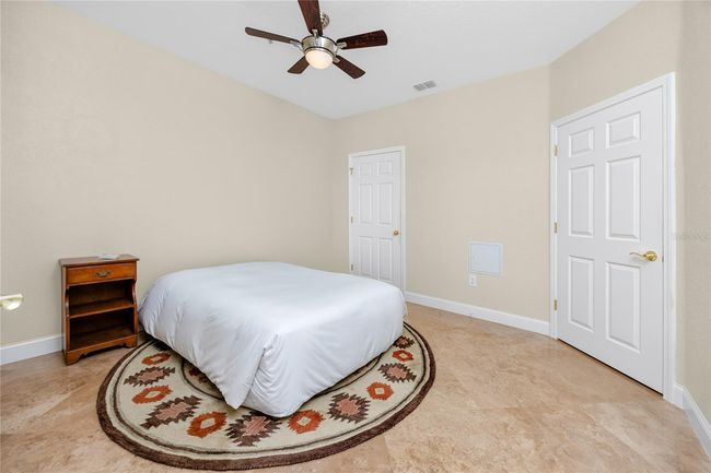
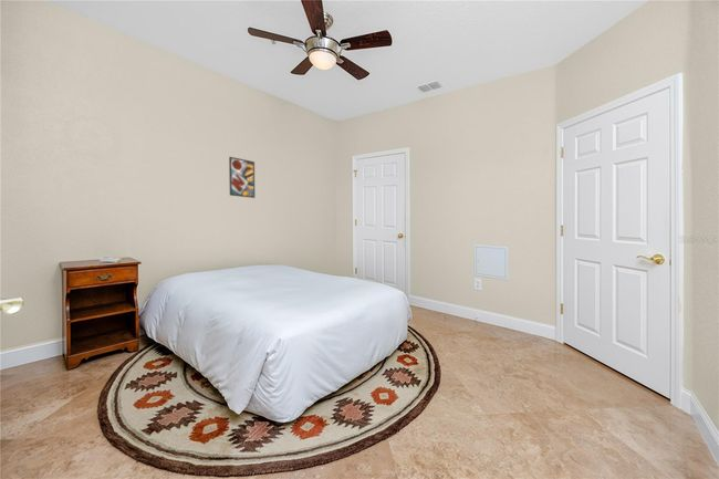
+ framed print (242, 177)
